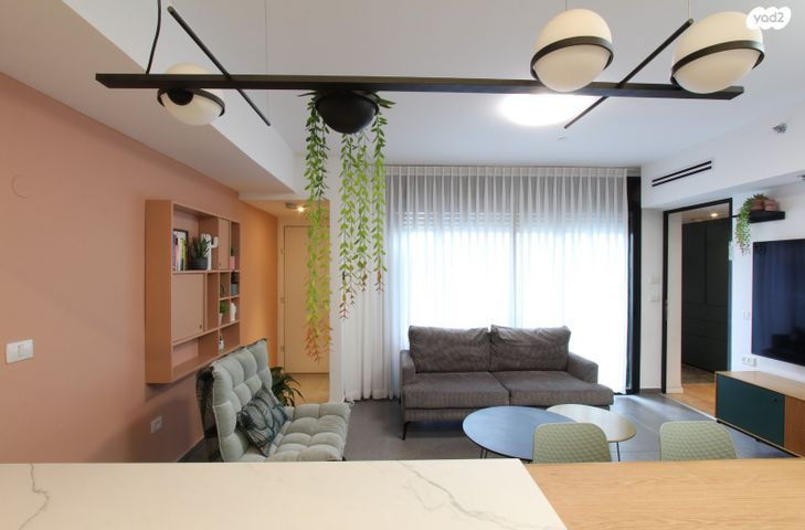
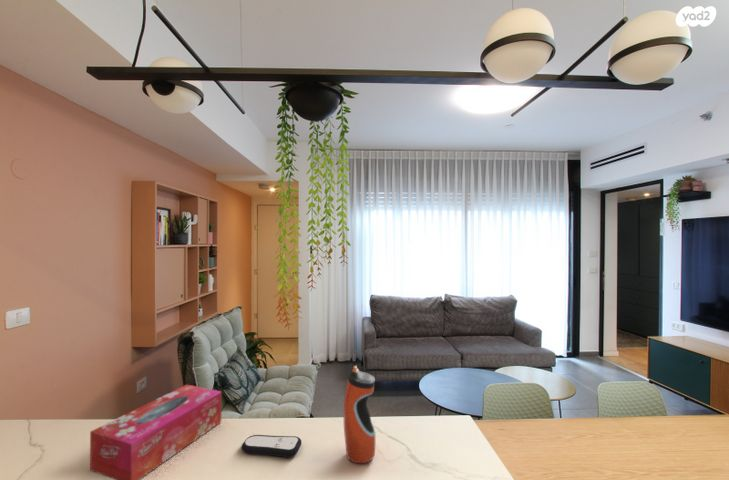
+ tissue box (163, 426)
+ water bottle (359, 411)
+ remote control (271, 444)
